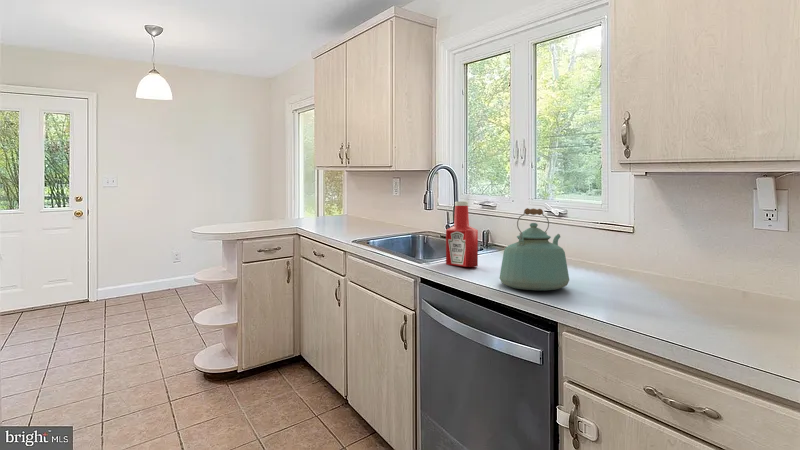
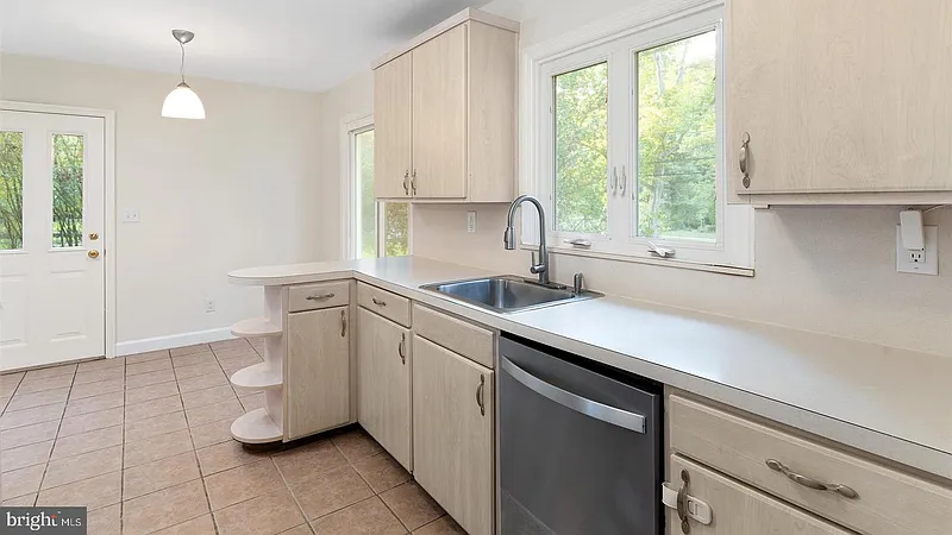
- kettle (537, 247)
- soap bottle (461, 233)
